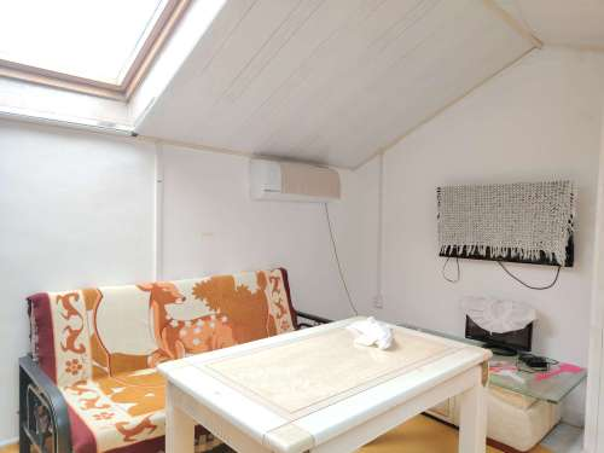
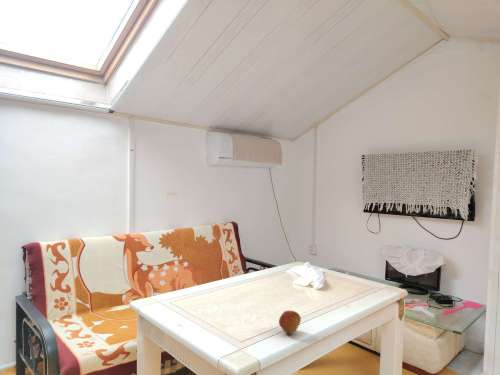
+ fruit (289, 321)
